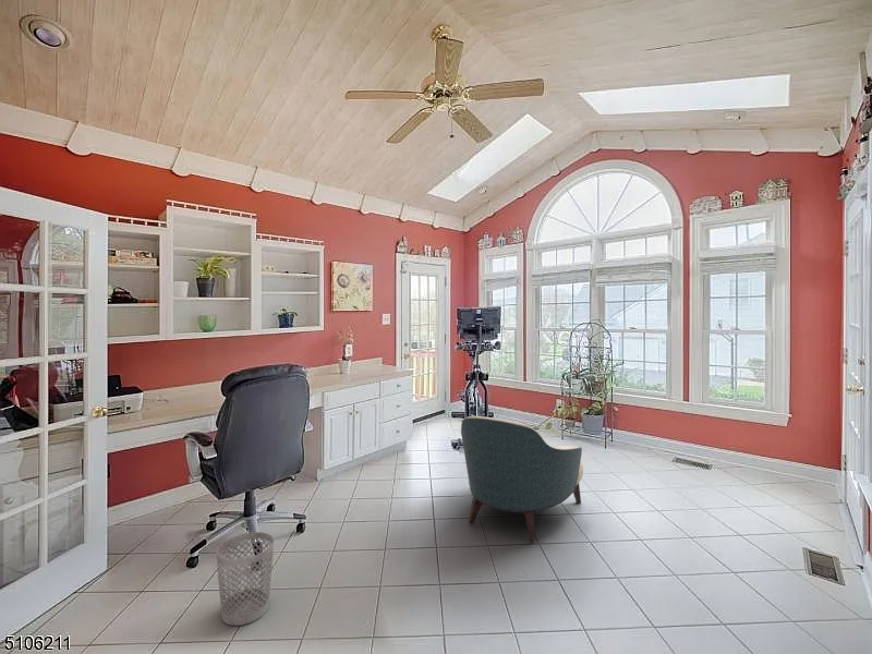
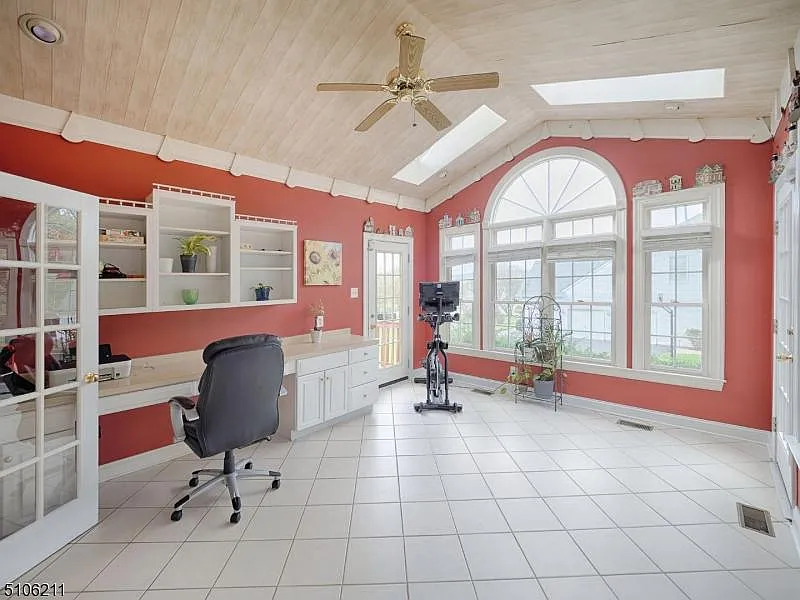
- armchair (519, 461)
- wastebasket (246, 578)
